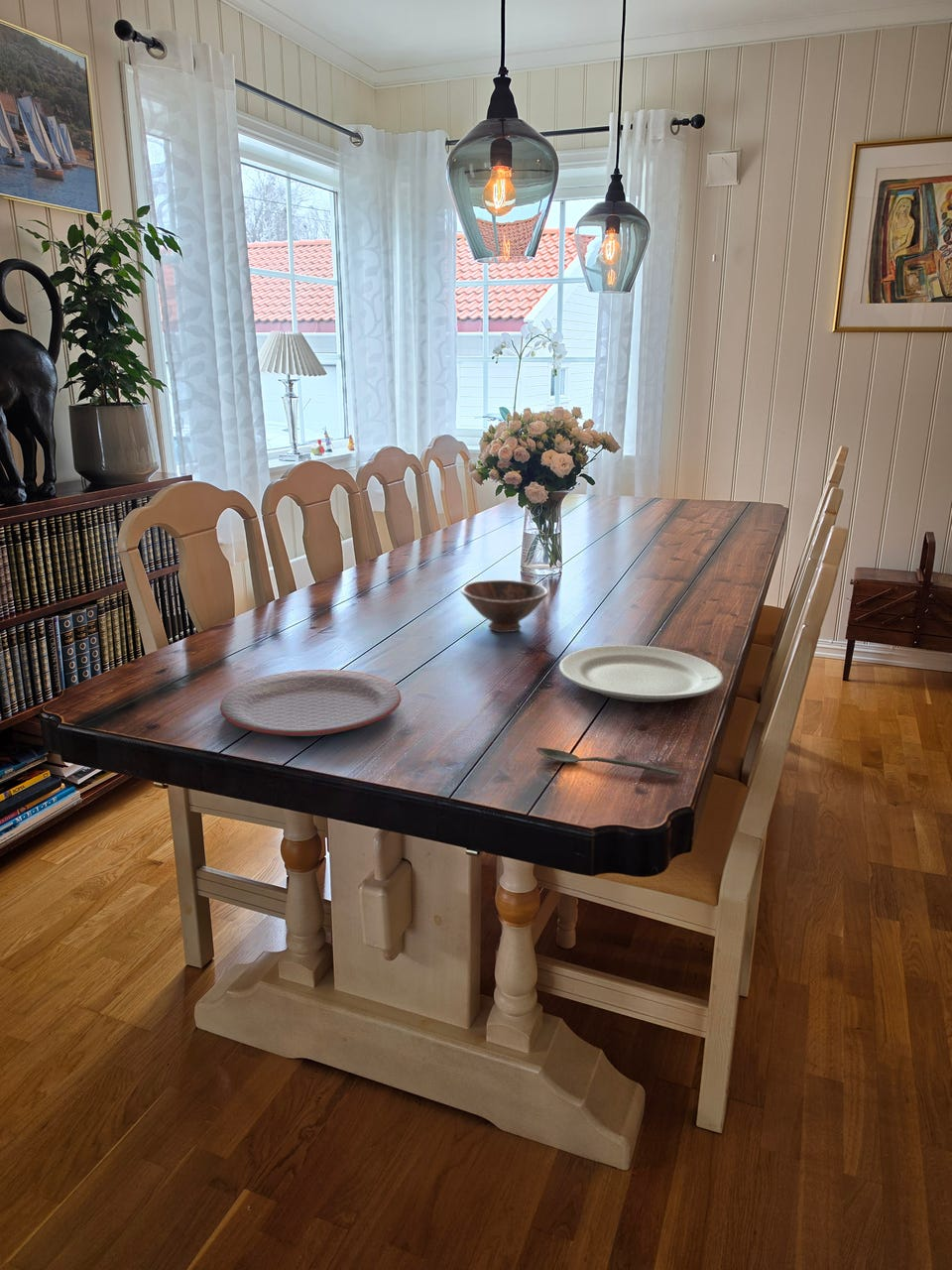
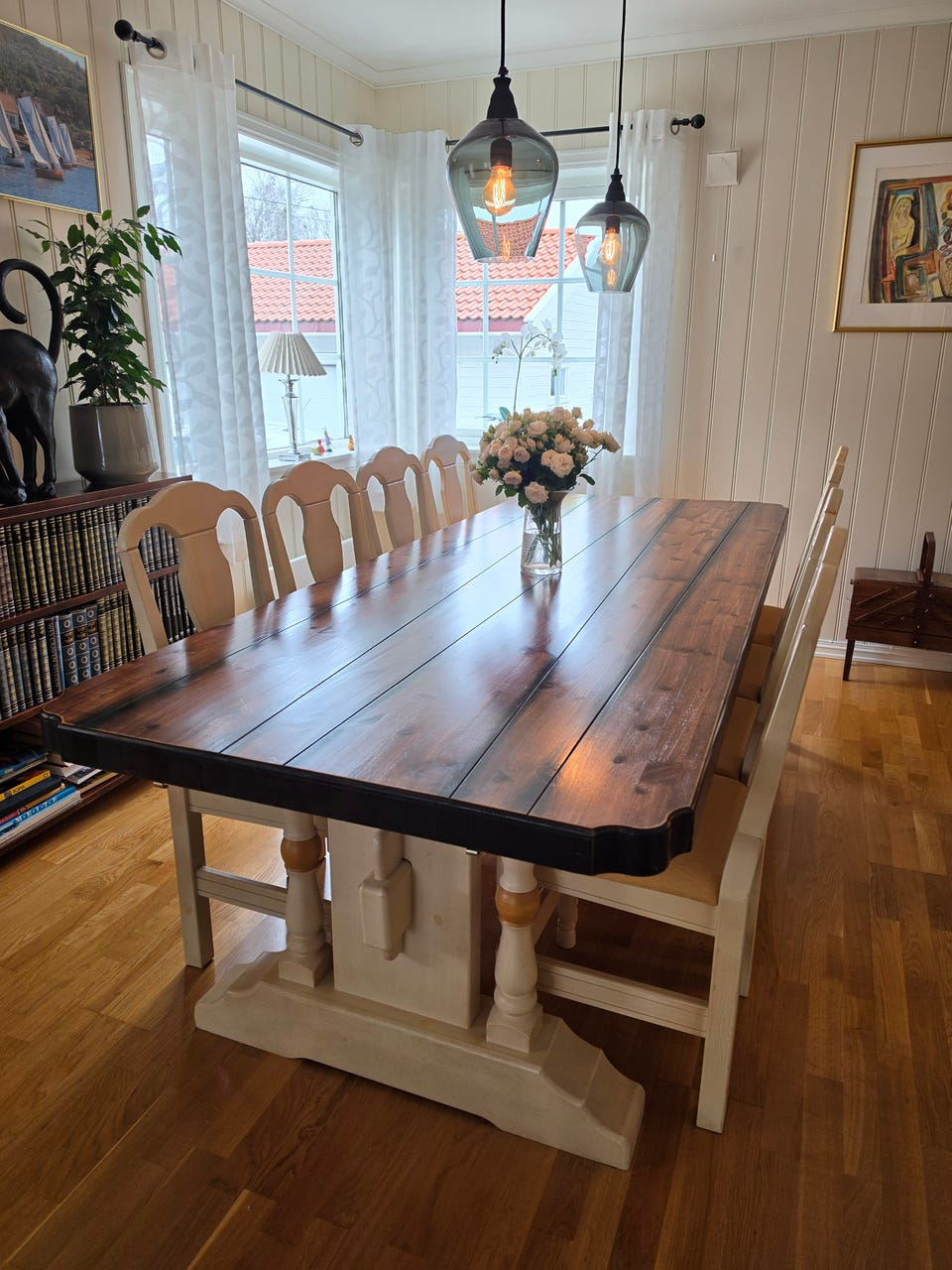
- plate (312, 704)
- bowl (504, 608)
- spoon (606, 761)
- chinaware (640, 676)
